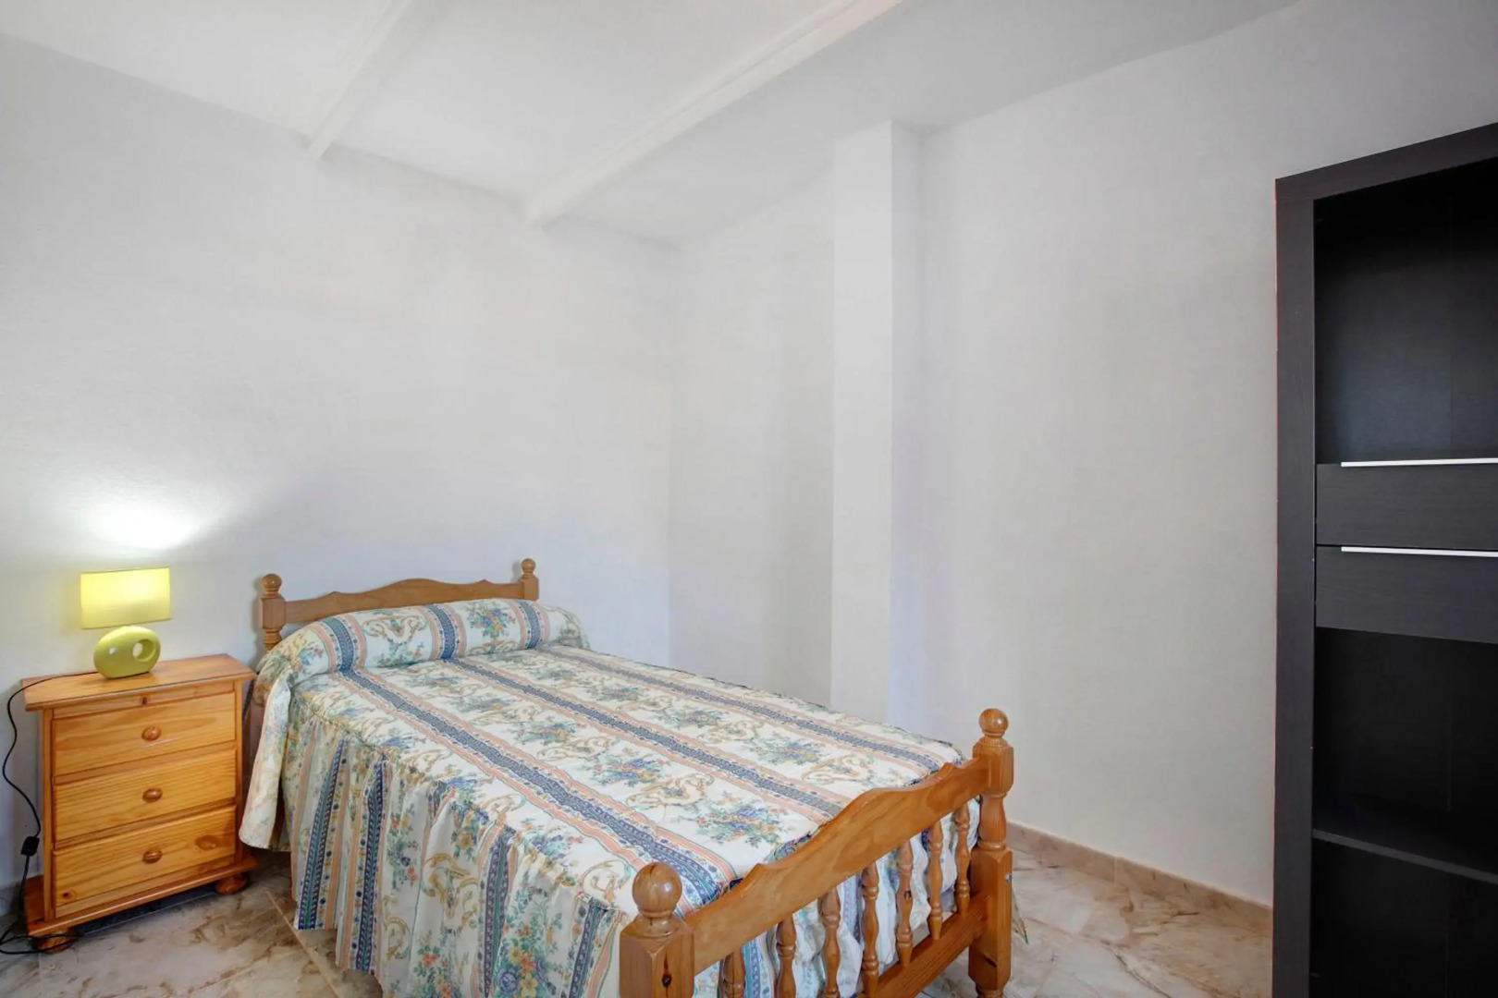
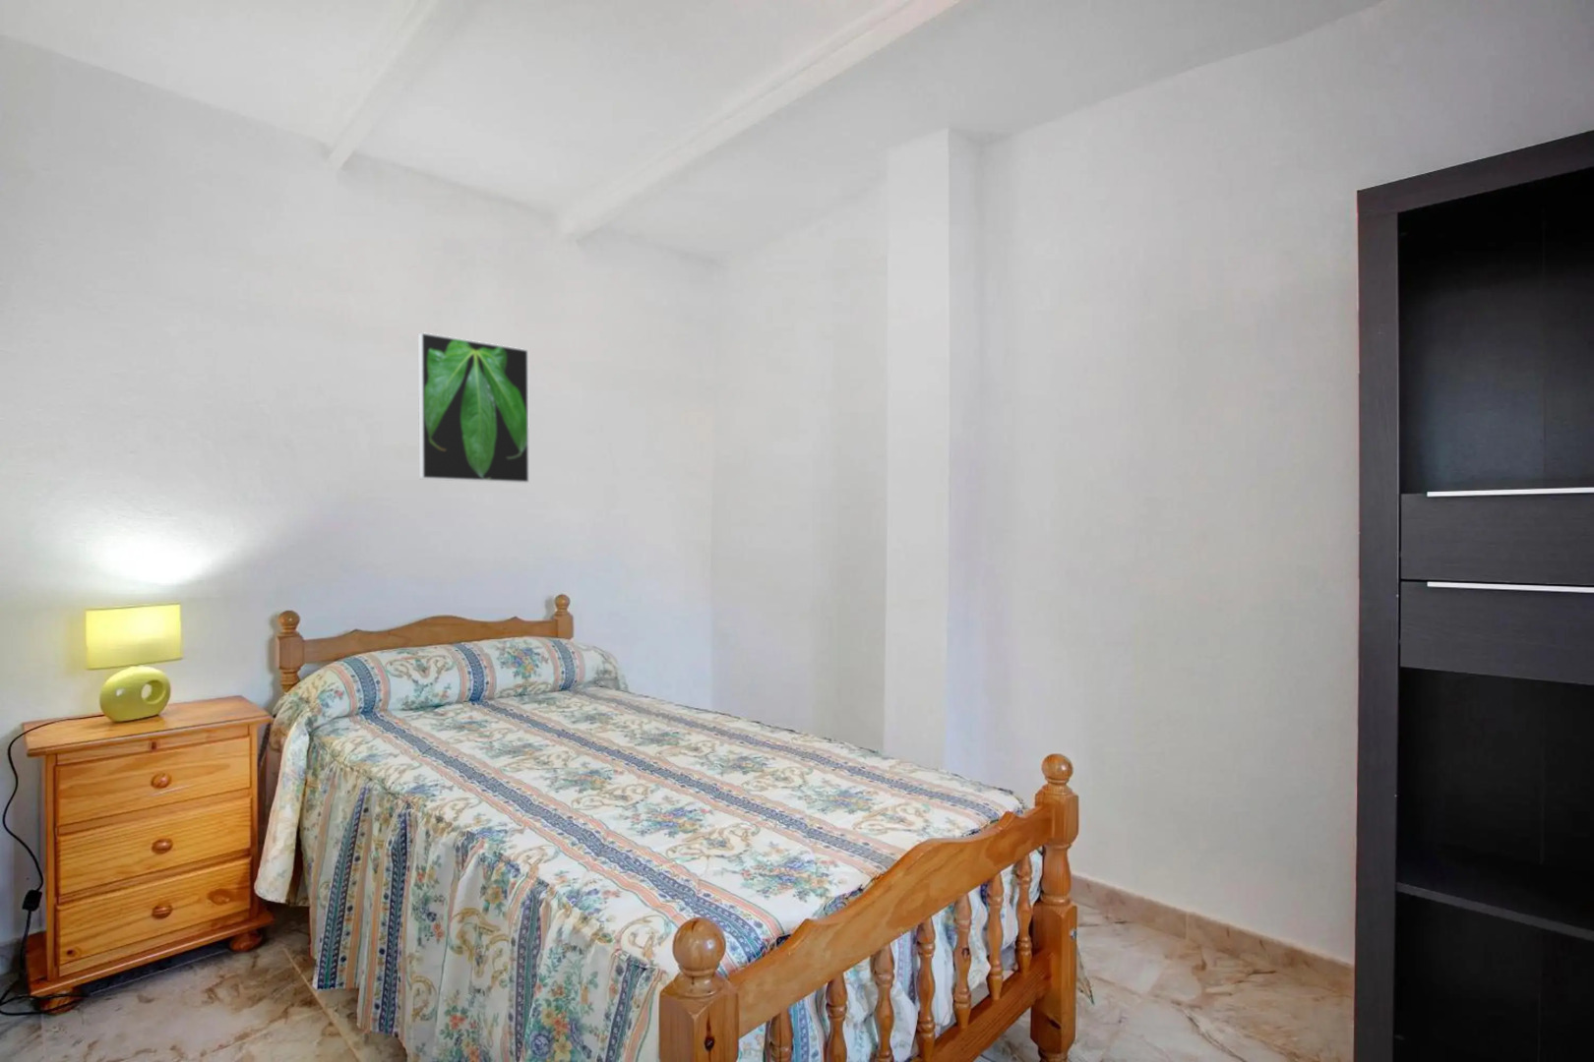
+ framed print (476, 411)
